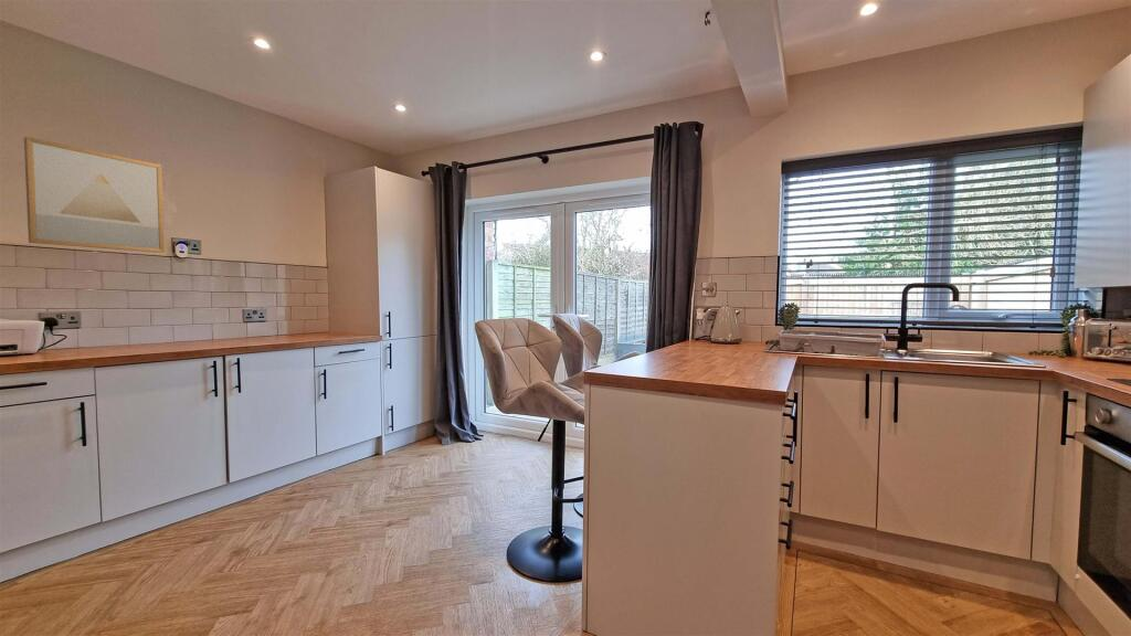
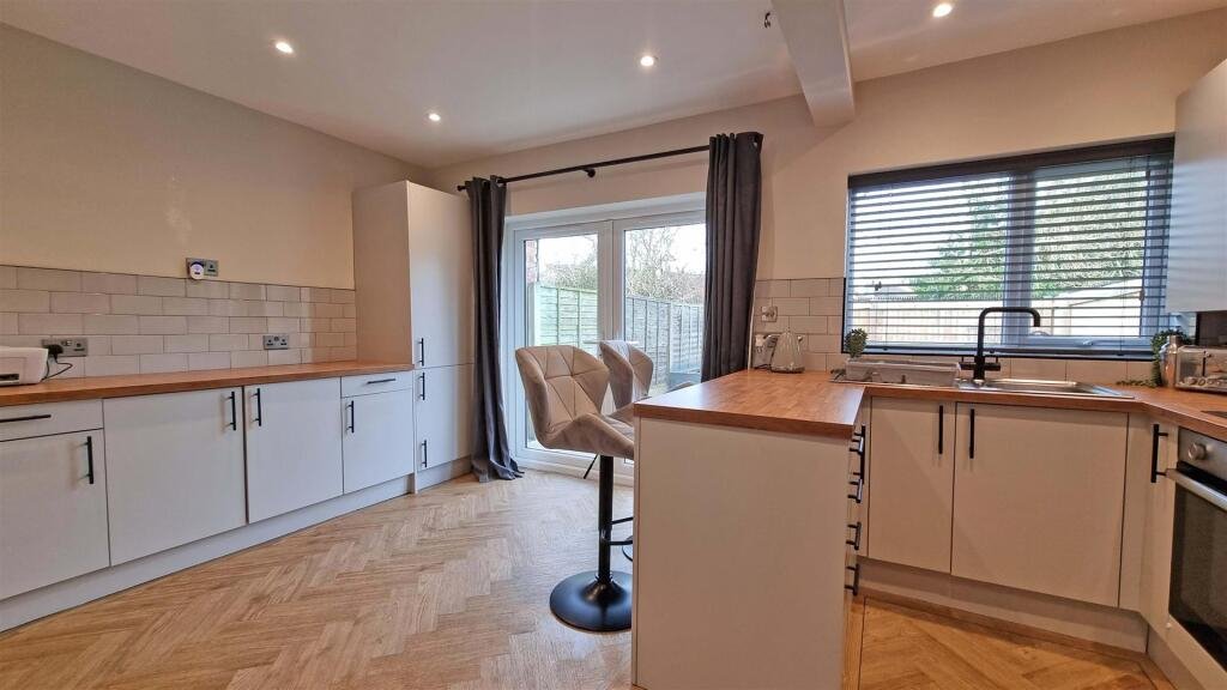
- wall art (101, 200)
